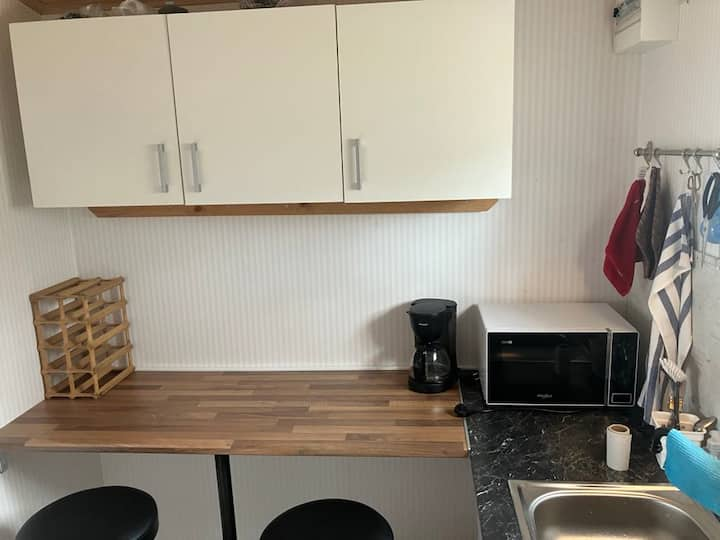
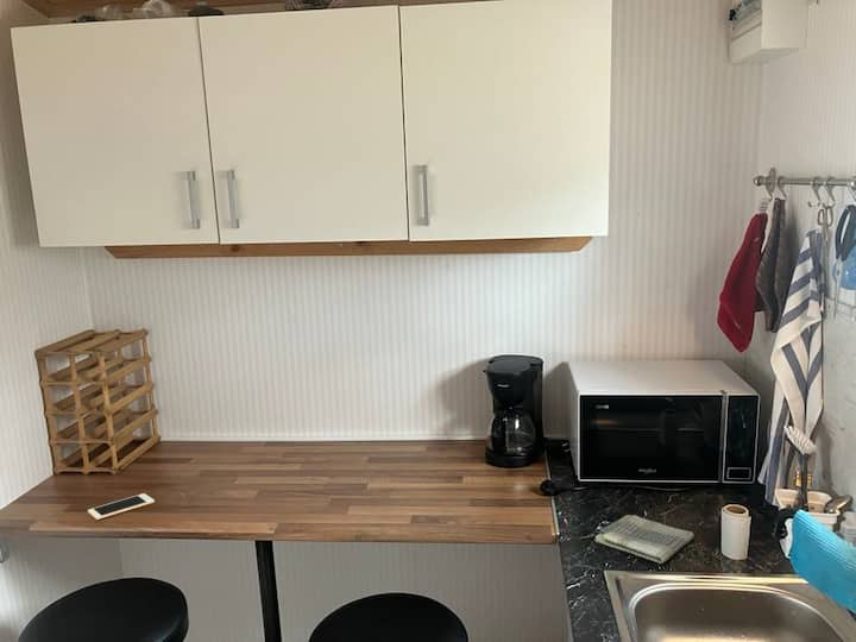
+ cell phone (121, 505)
+ dish towel (643, 535)
